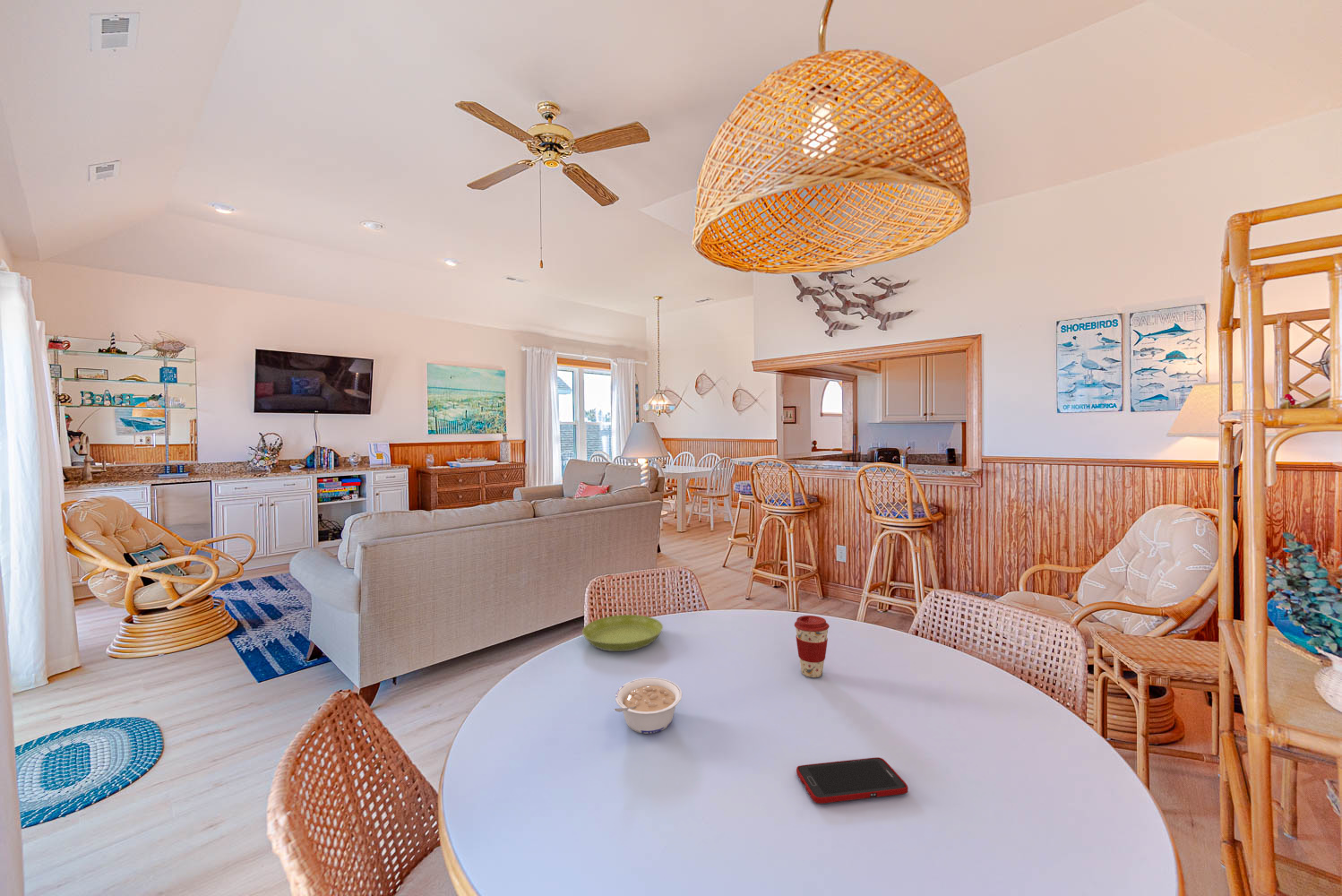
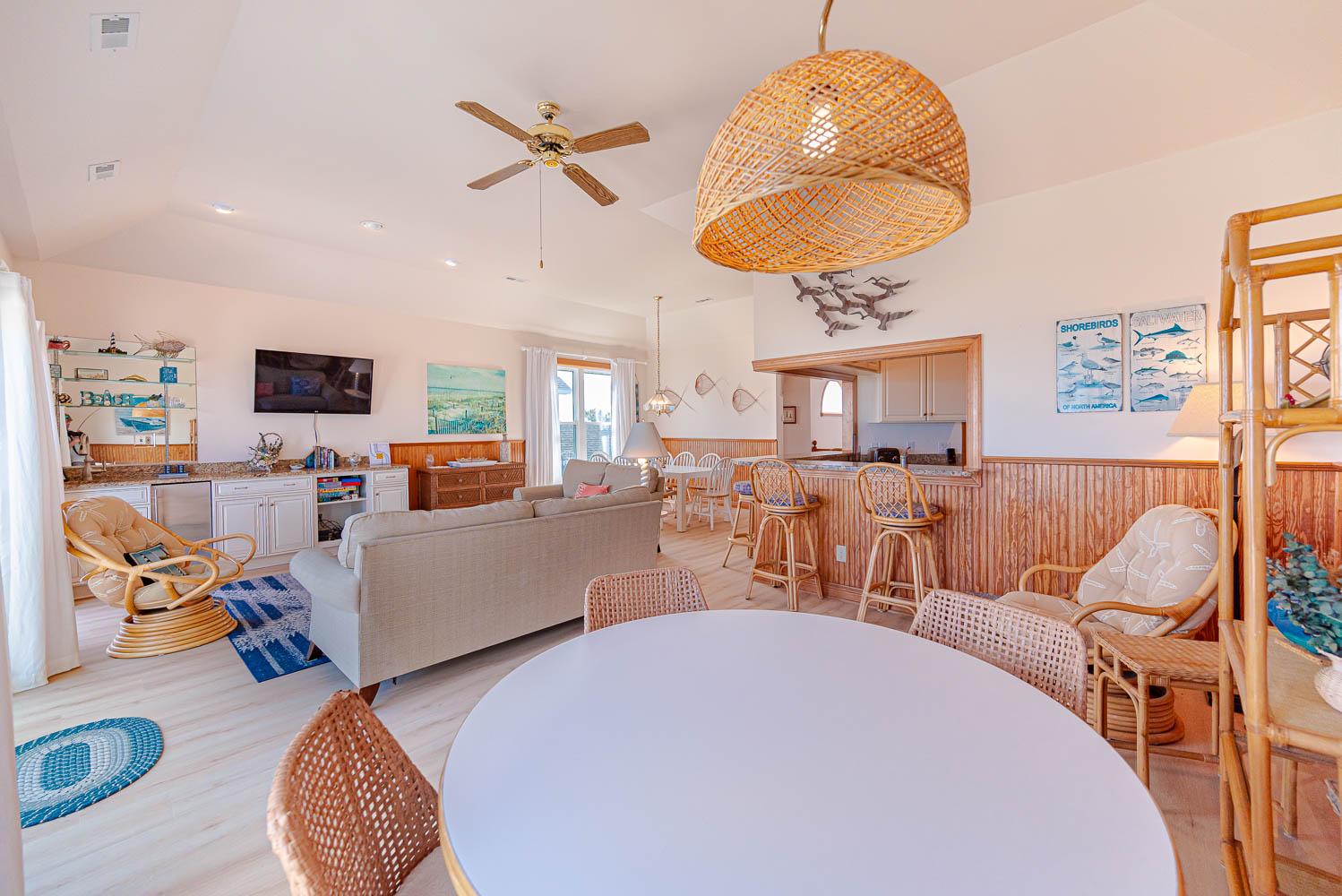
- saucer (623, 633)
- legume (649, 705)
- coffee cup (812, 646)
- cell phone (850, 780)
